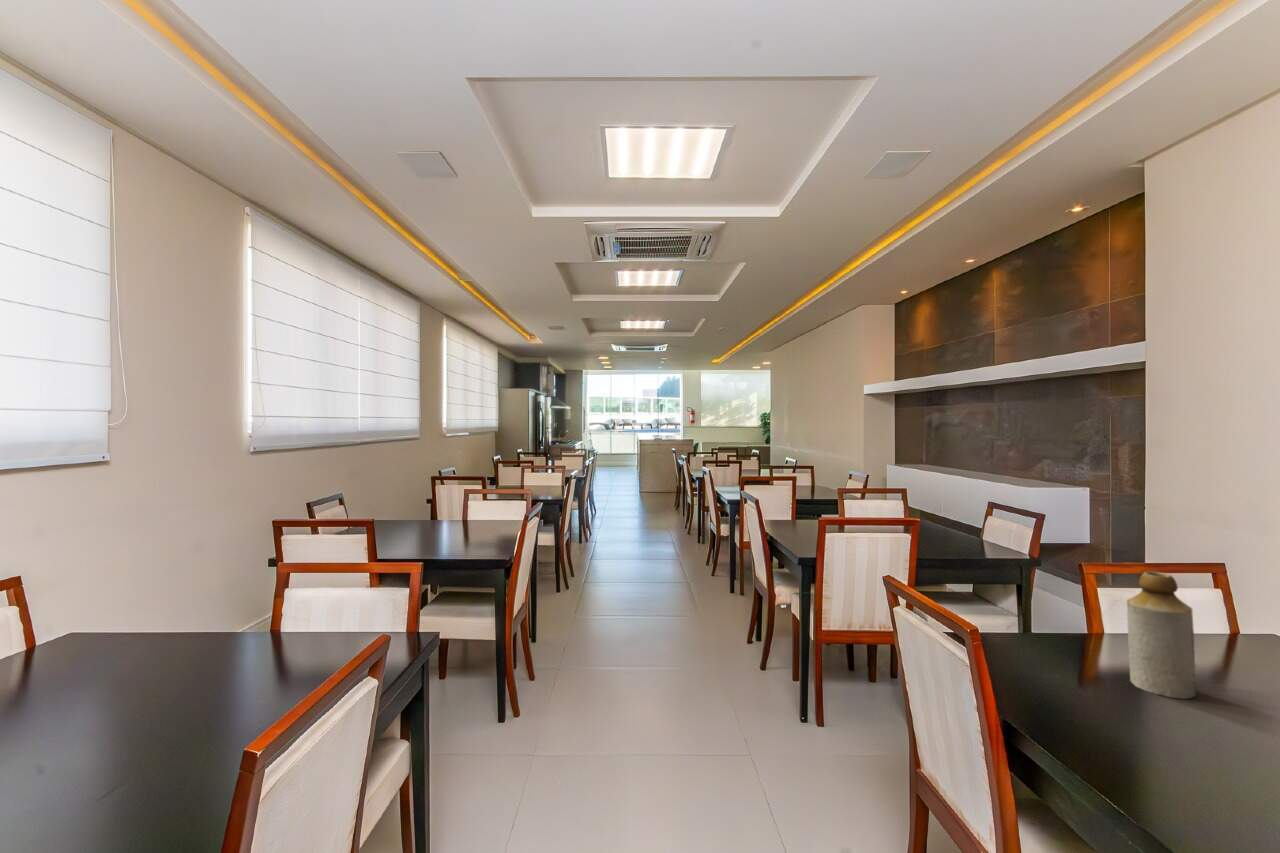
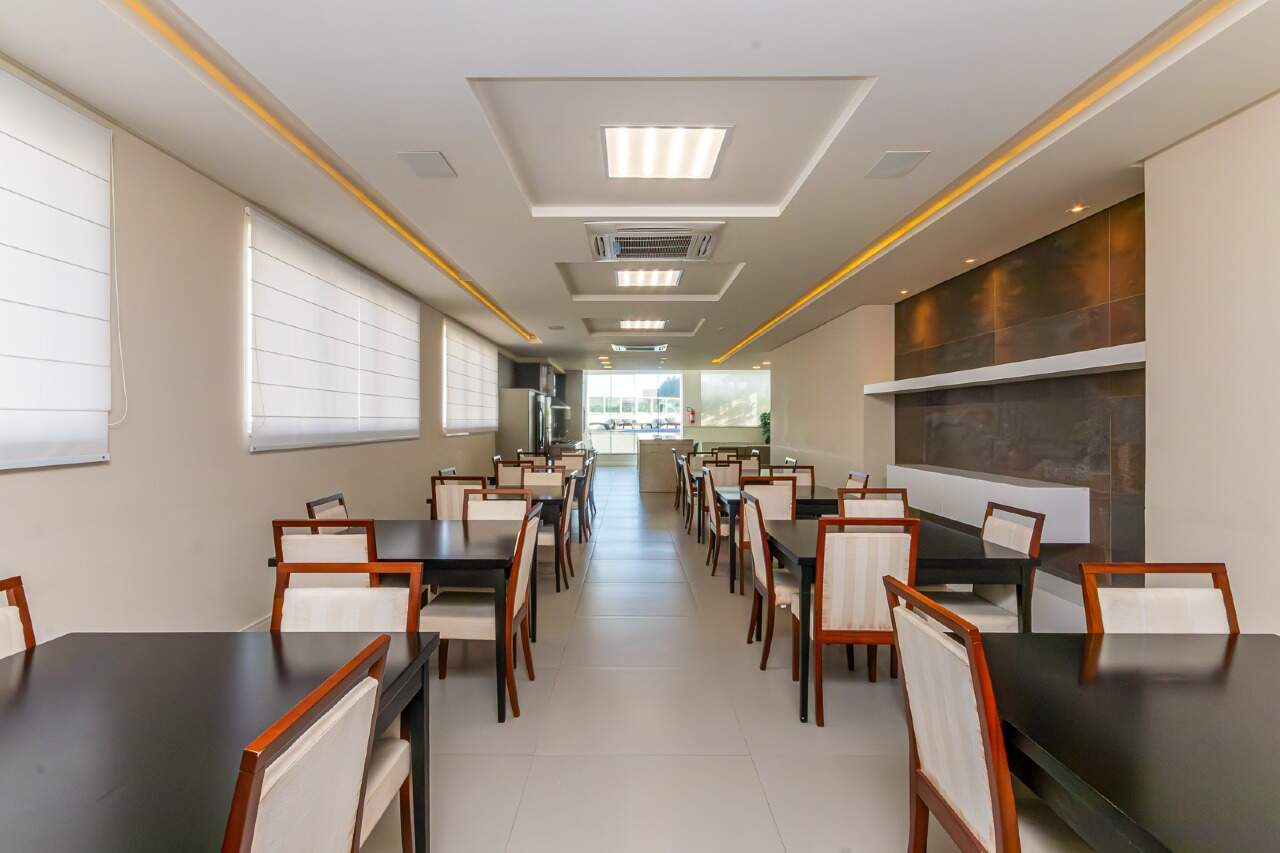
- bottle (1160, 630)
